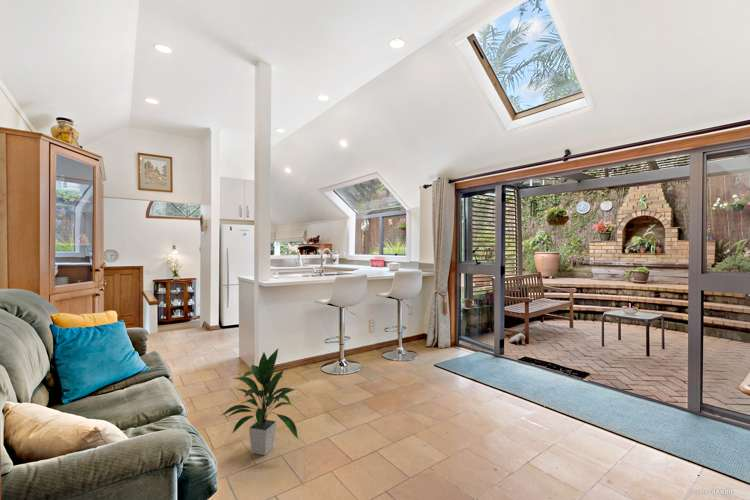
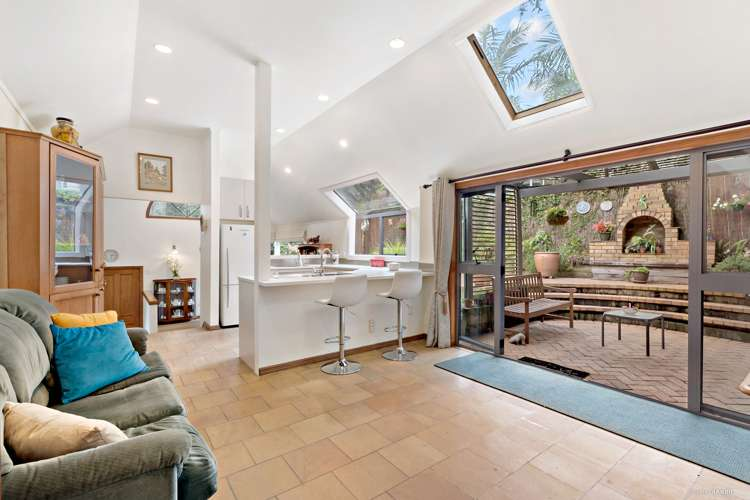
- indoor plant (264, 403)
